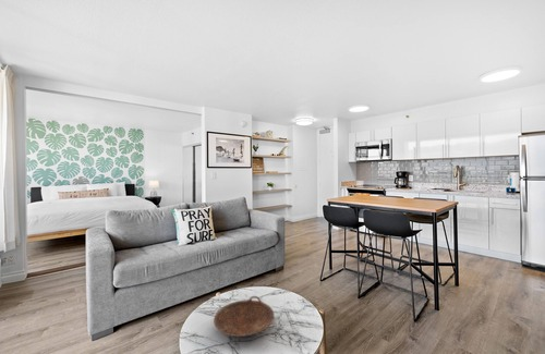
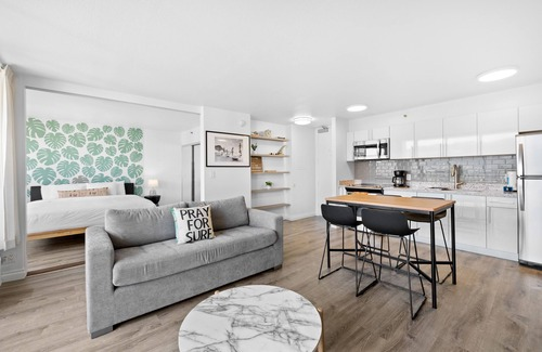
- bowl (244, 318)
